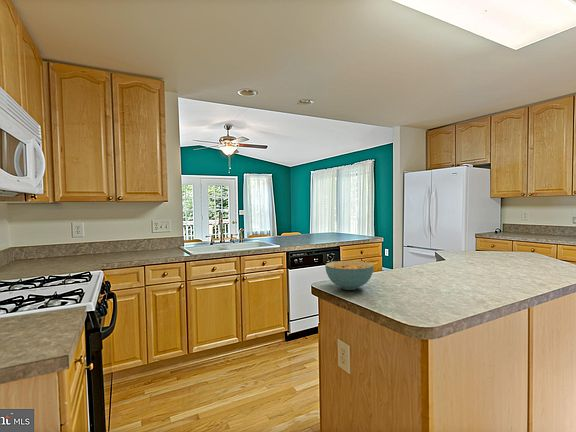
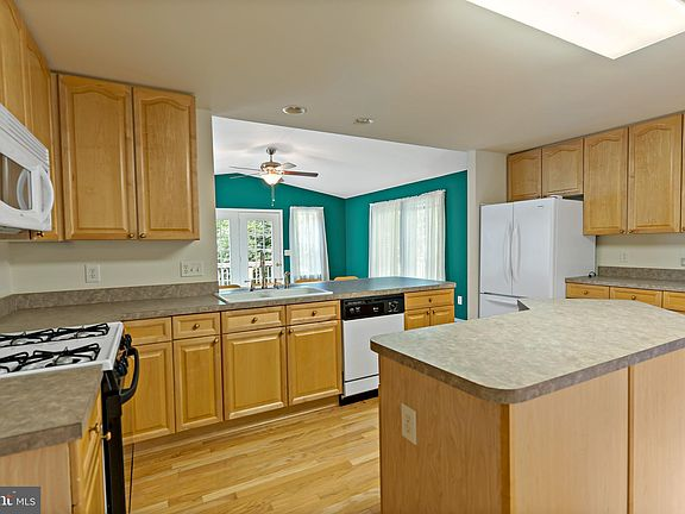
- cereal bowl (349, 276)
